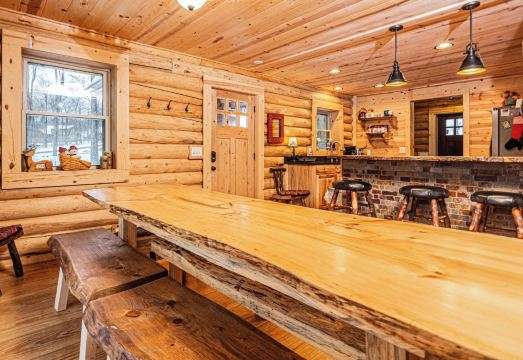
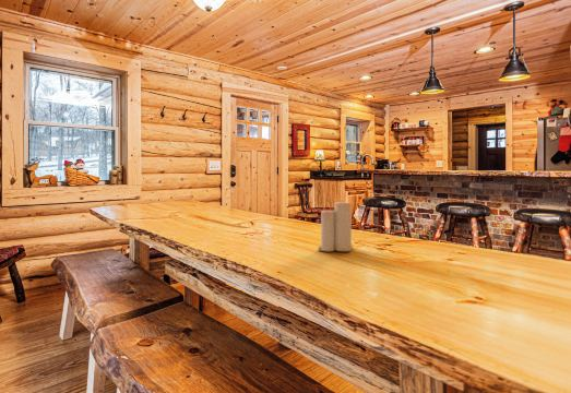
+ candle (337, 223)
